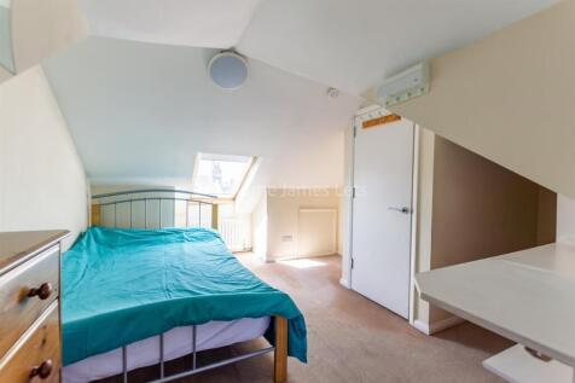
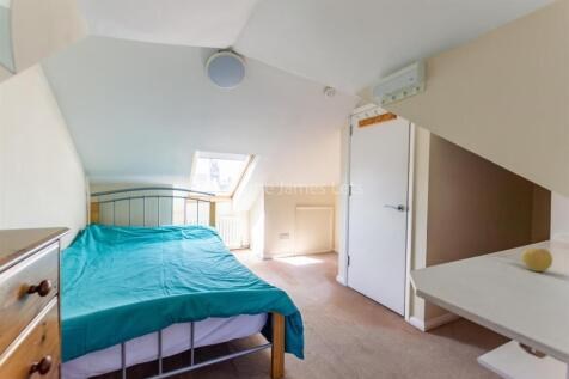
+ apple (536, 258)
